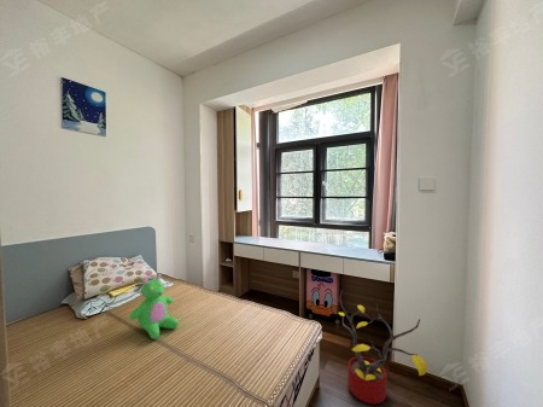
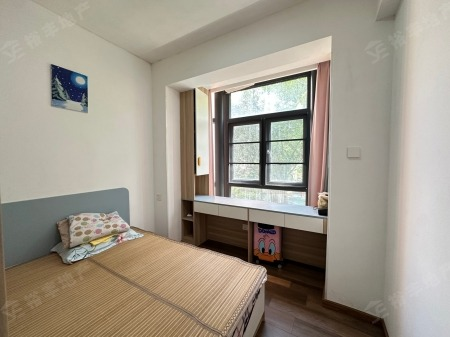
- teddy bear (157, 303)
- decorative plant (373, 345)
